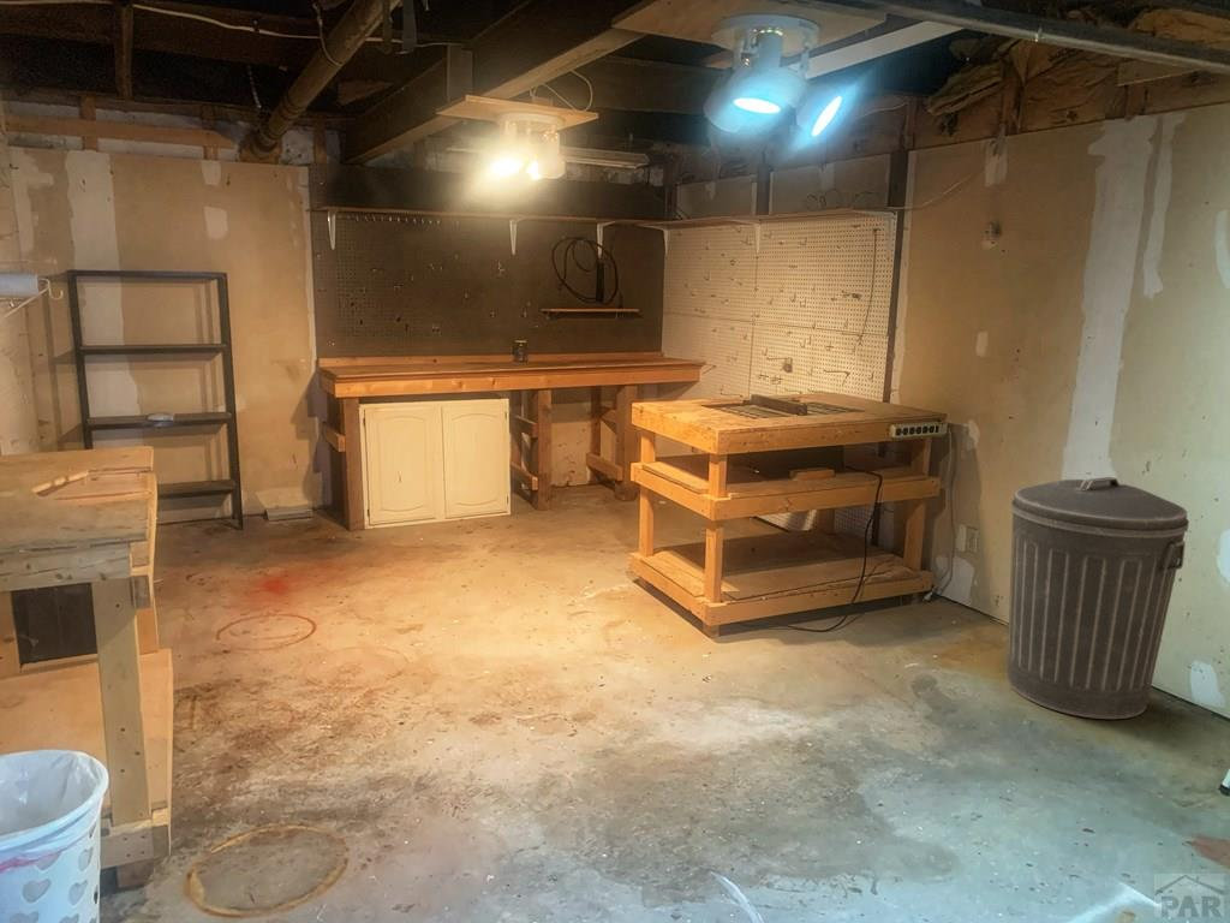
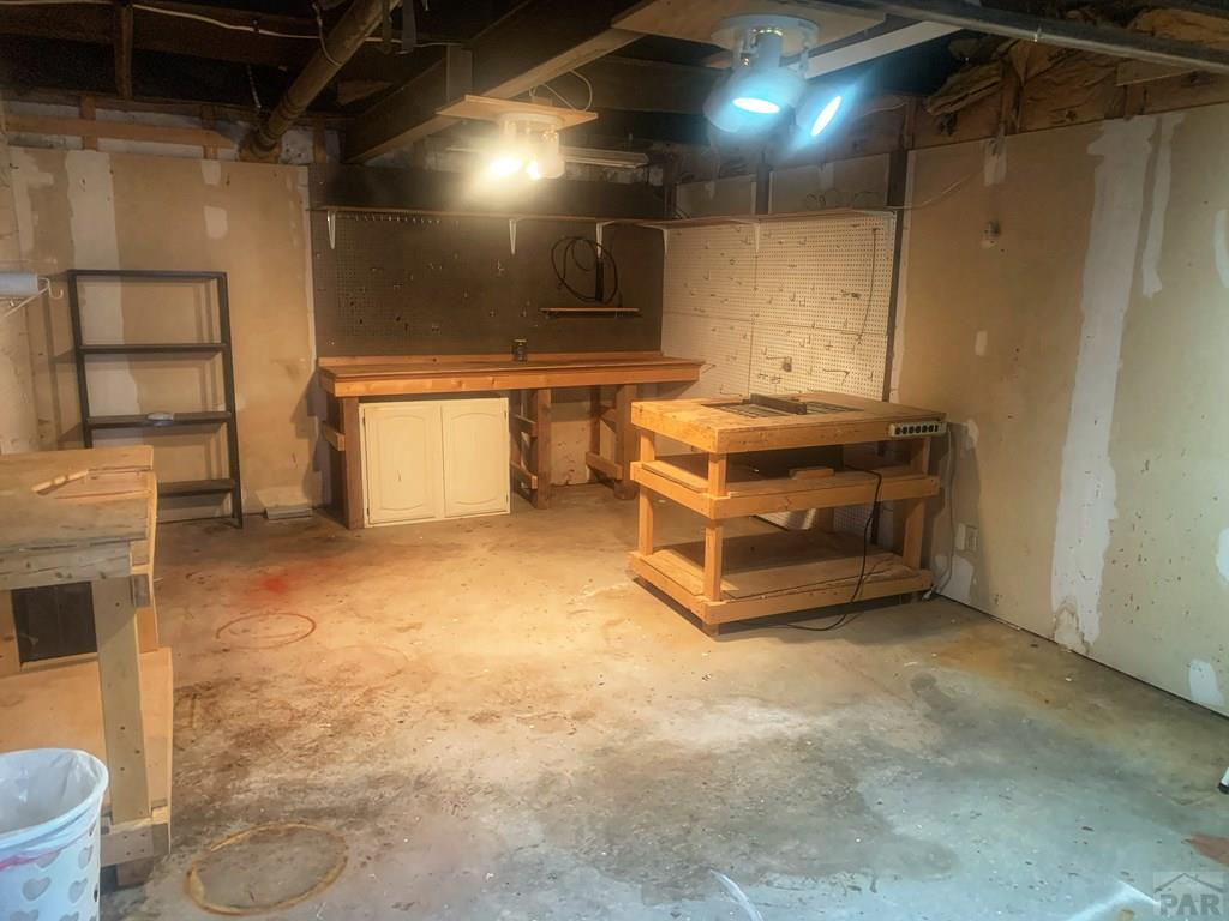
- trash can (1087, 586)
